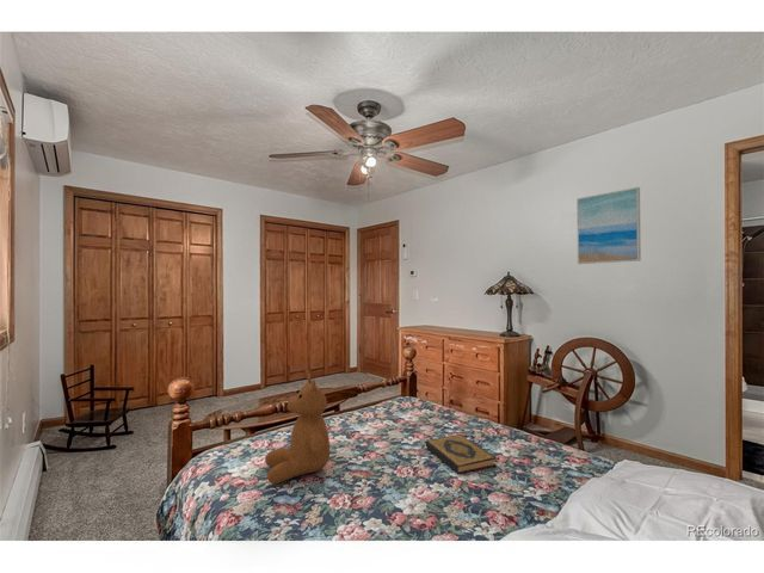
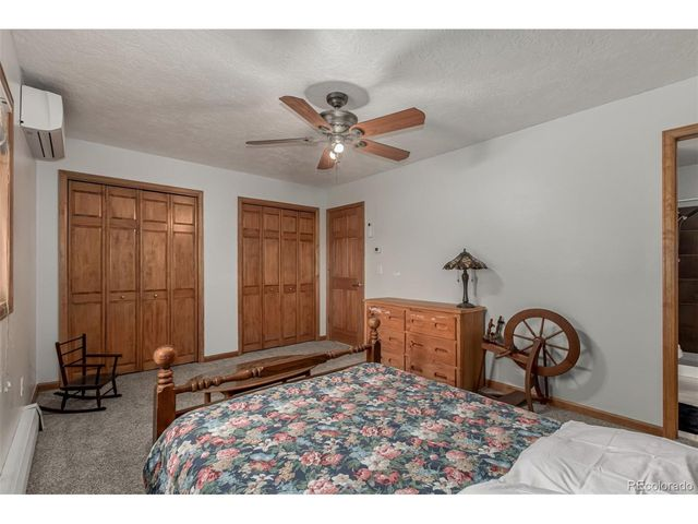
- hardback book (458, 451)
- teddy bear (297, 424)
- wall art (606, 228)
